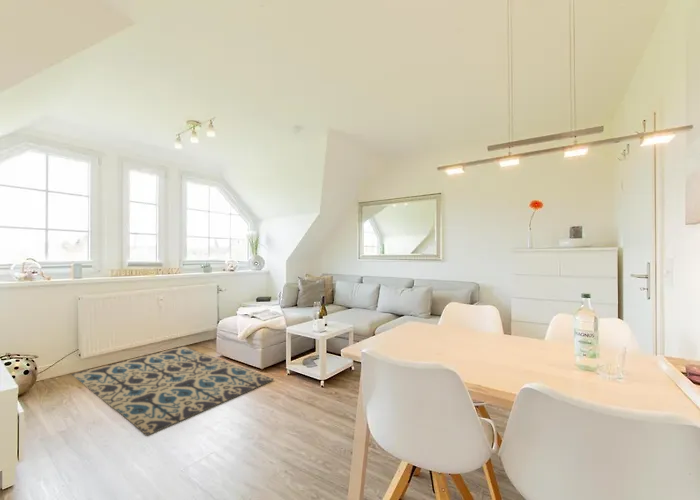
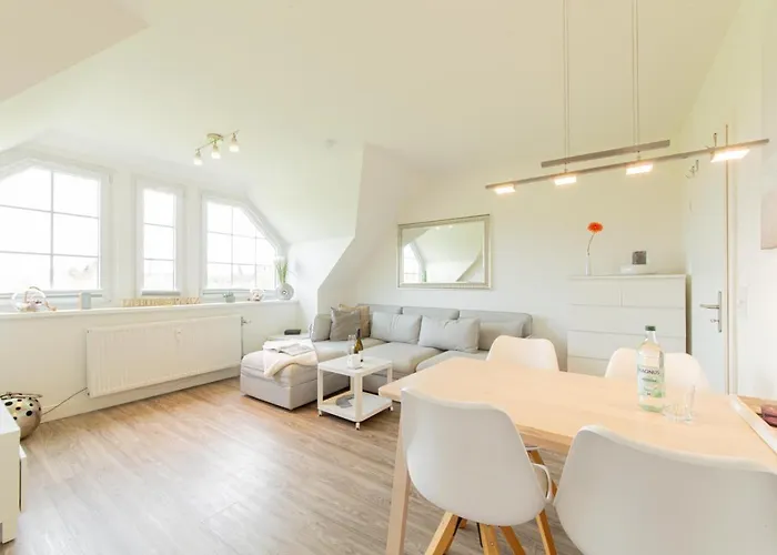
- rug (171, 376)
